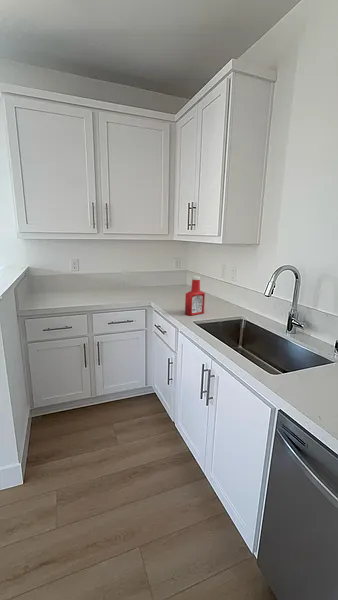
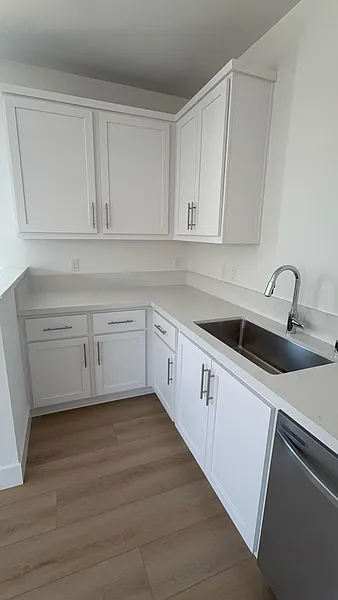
- soap bottle (195, 295)
